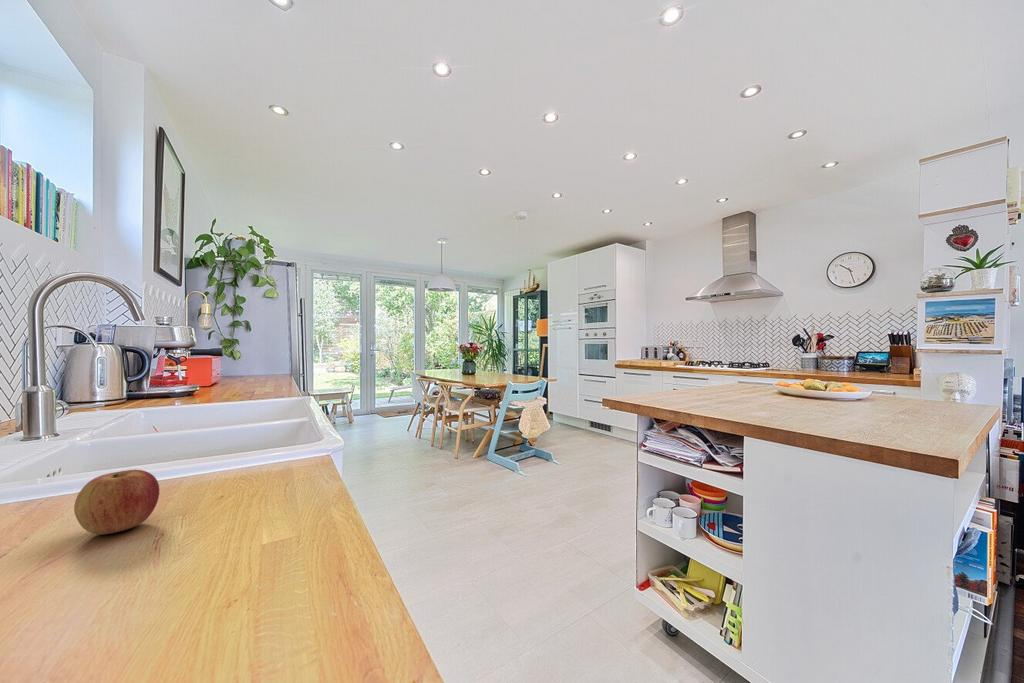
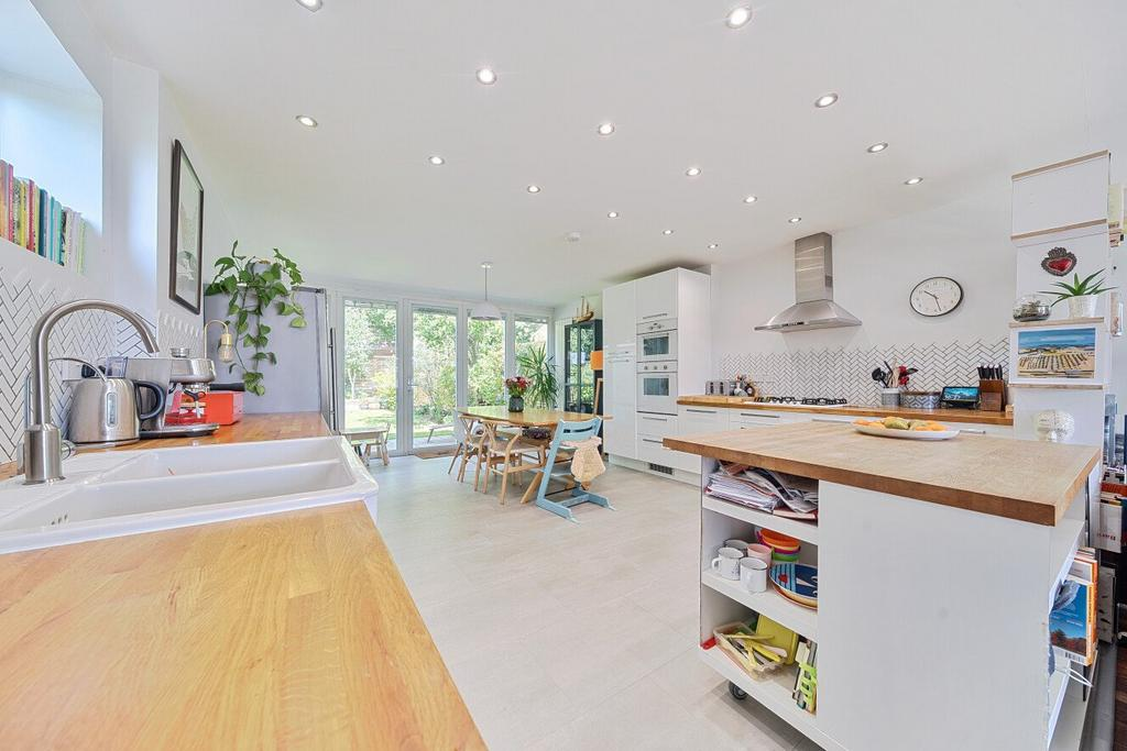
- apple (119, 500)
